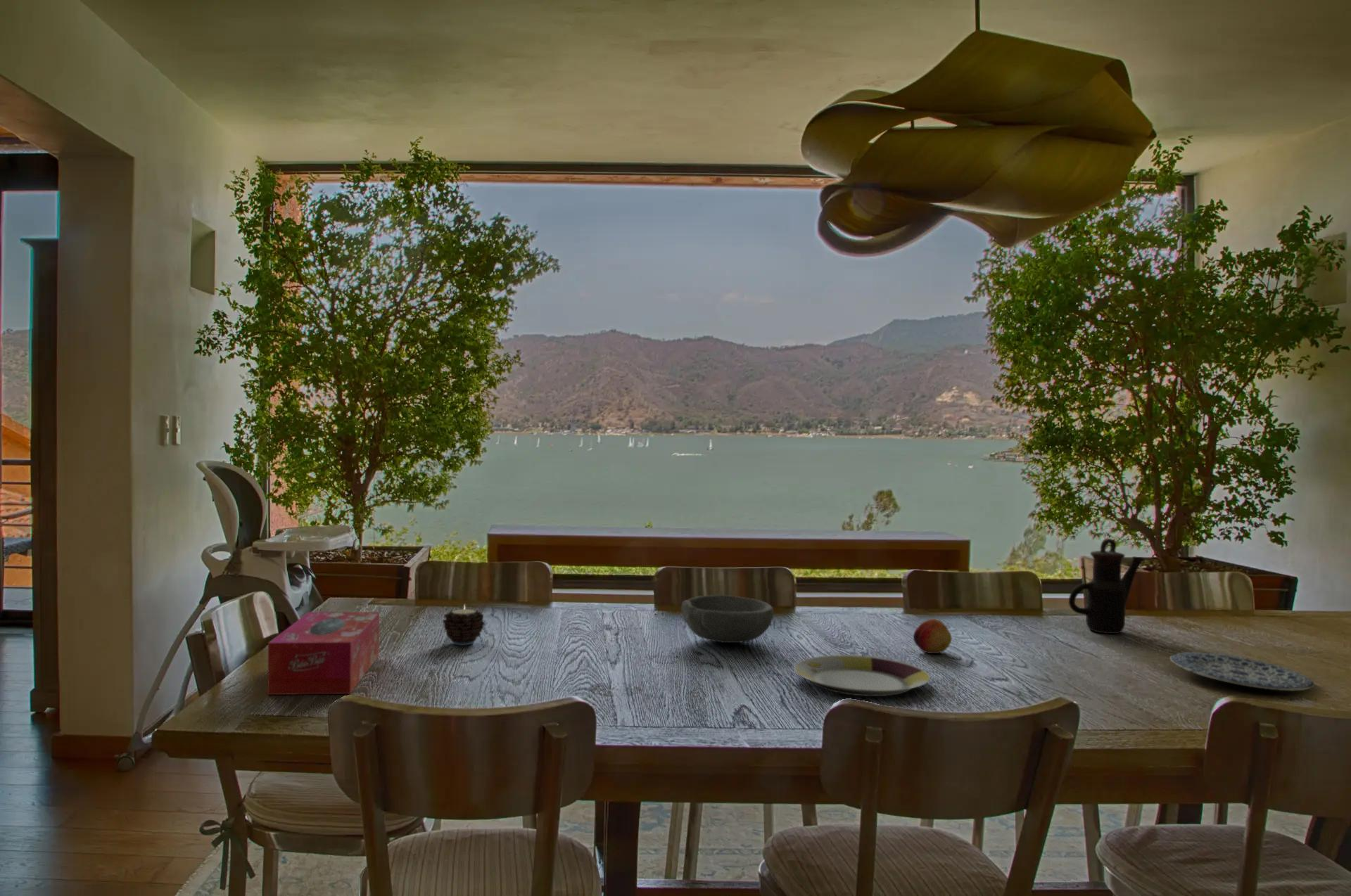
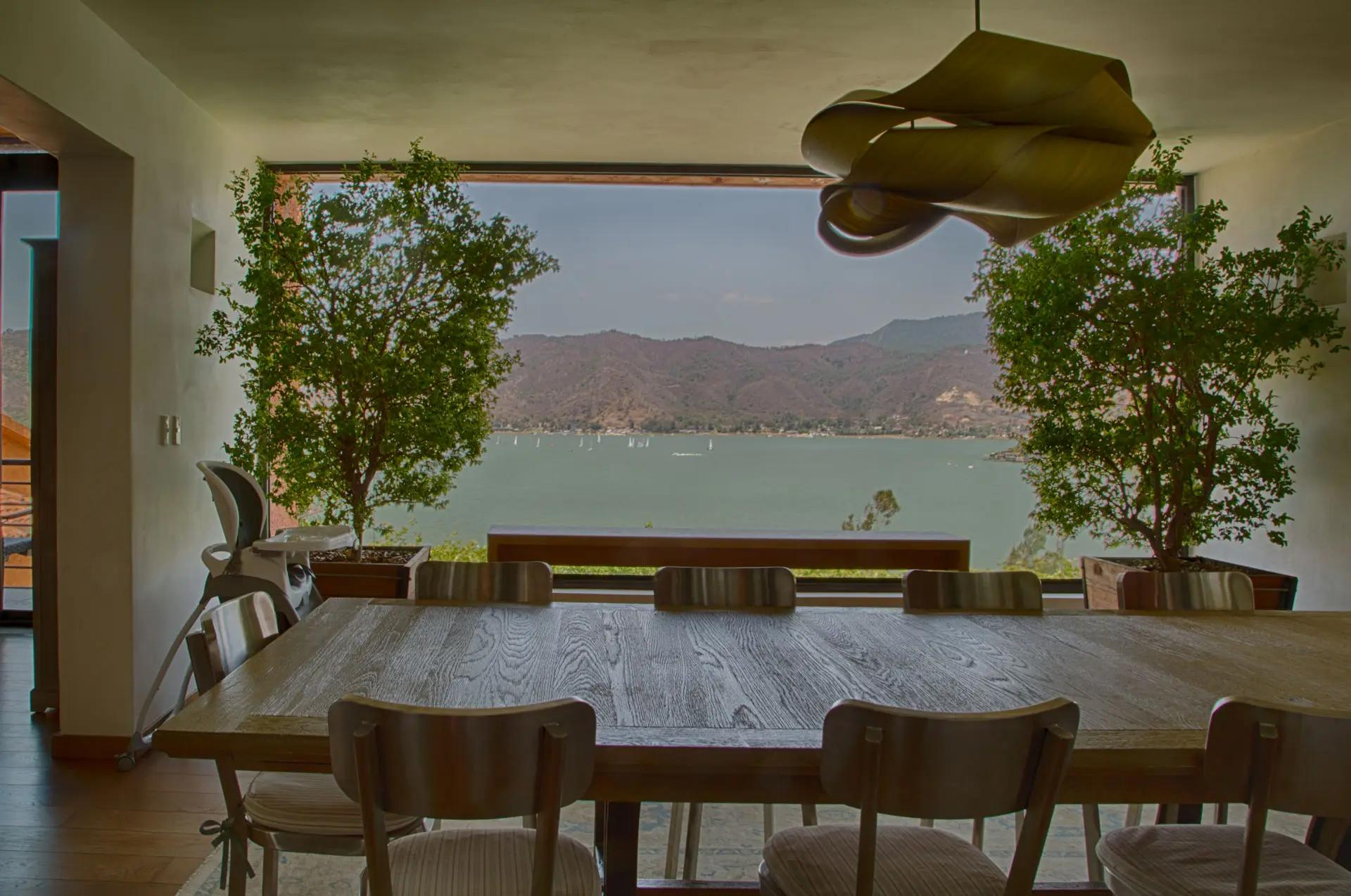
- bowl (728, 621)
- fruit (932, 636)
- teapot (1106, 584)
- tissue box (327, 650)
- plate (861, 677)
- plate (1239, 672)
- candle (463, 623)
